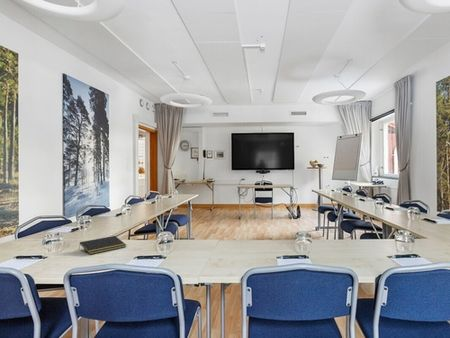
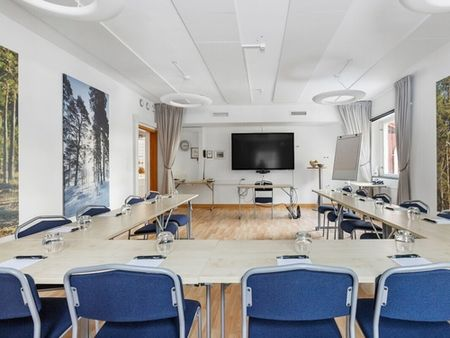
- notepad (103, 244)
